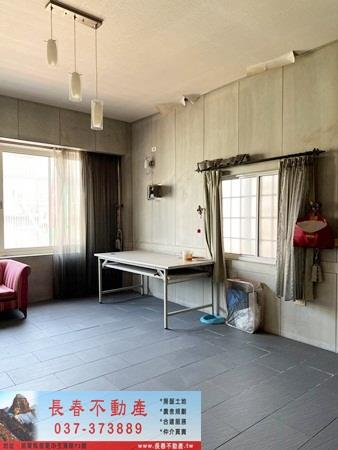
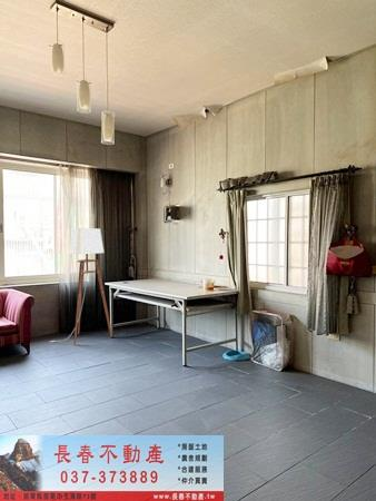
+ floor lamp (79, 284)
